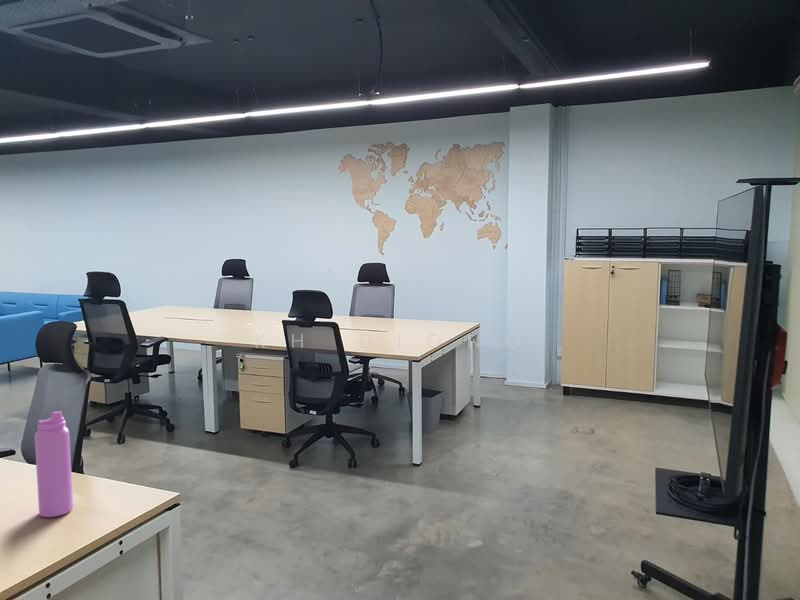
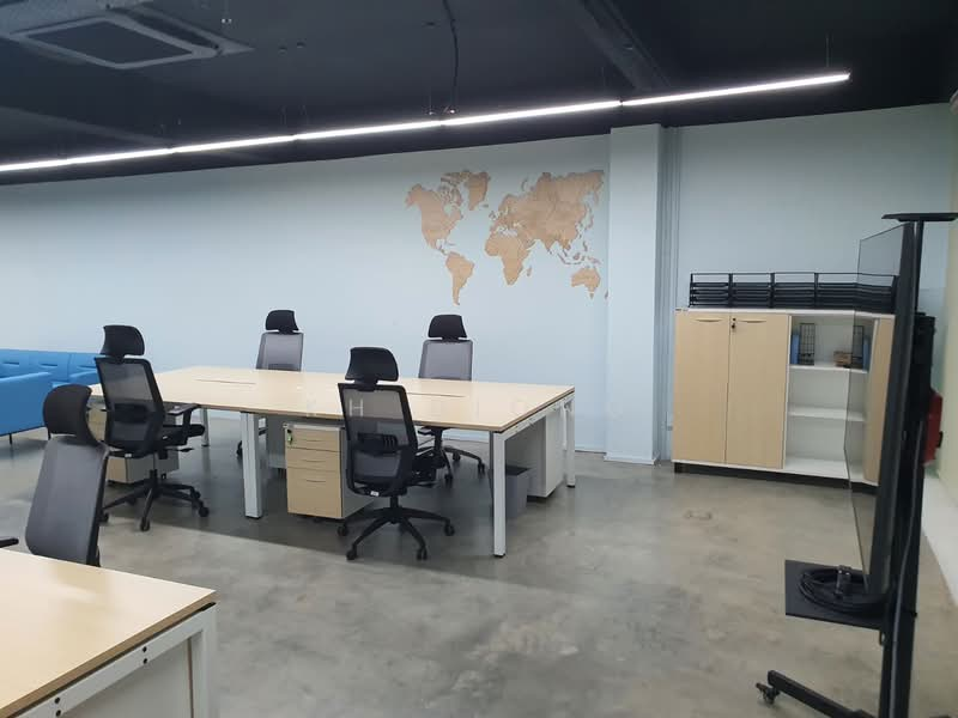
- water bottle (53, 462)
